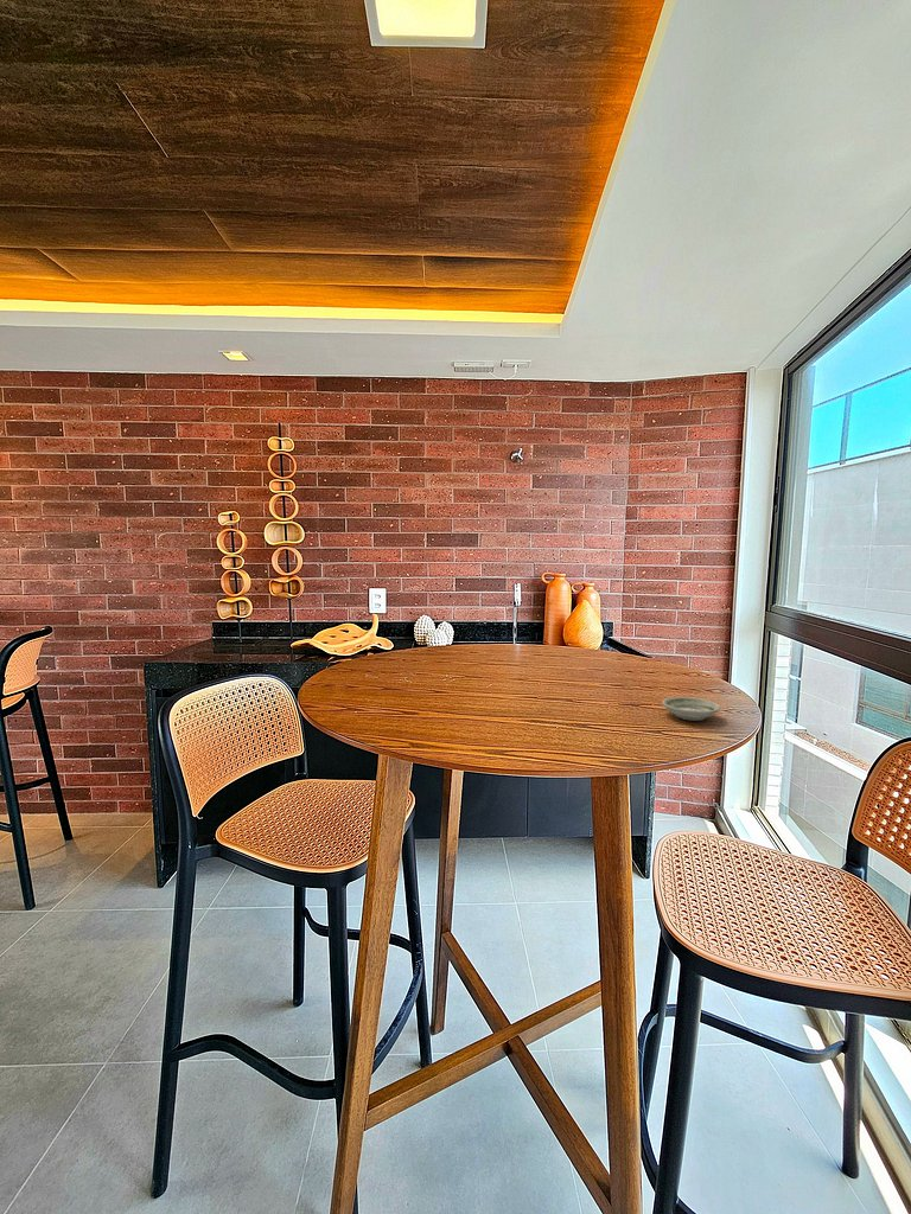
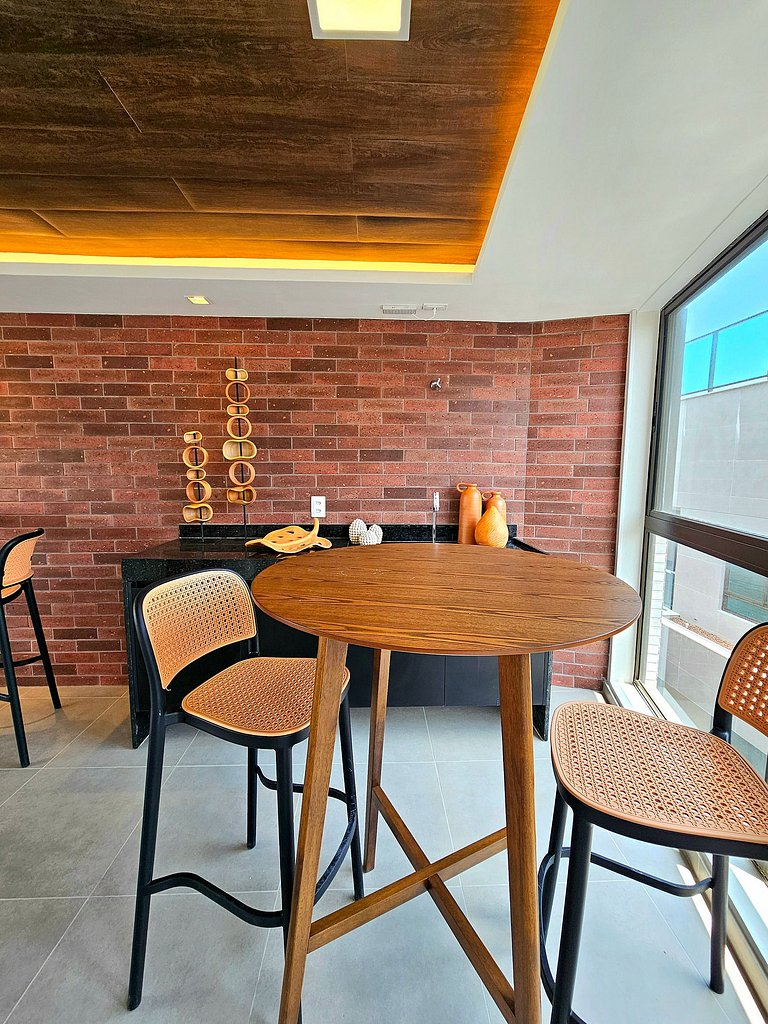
- saucer (689, 709)
